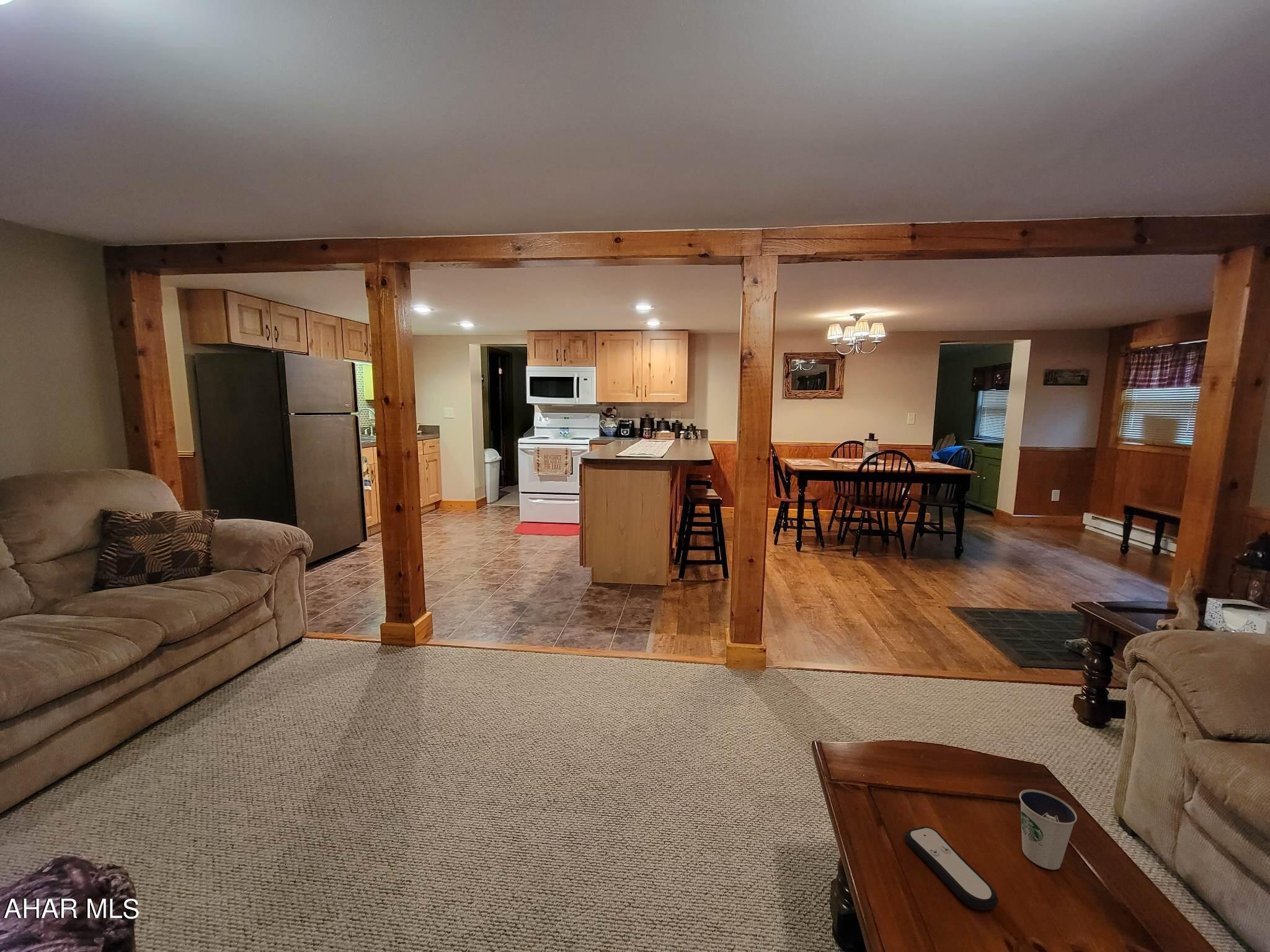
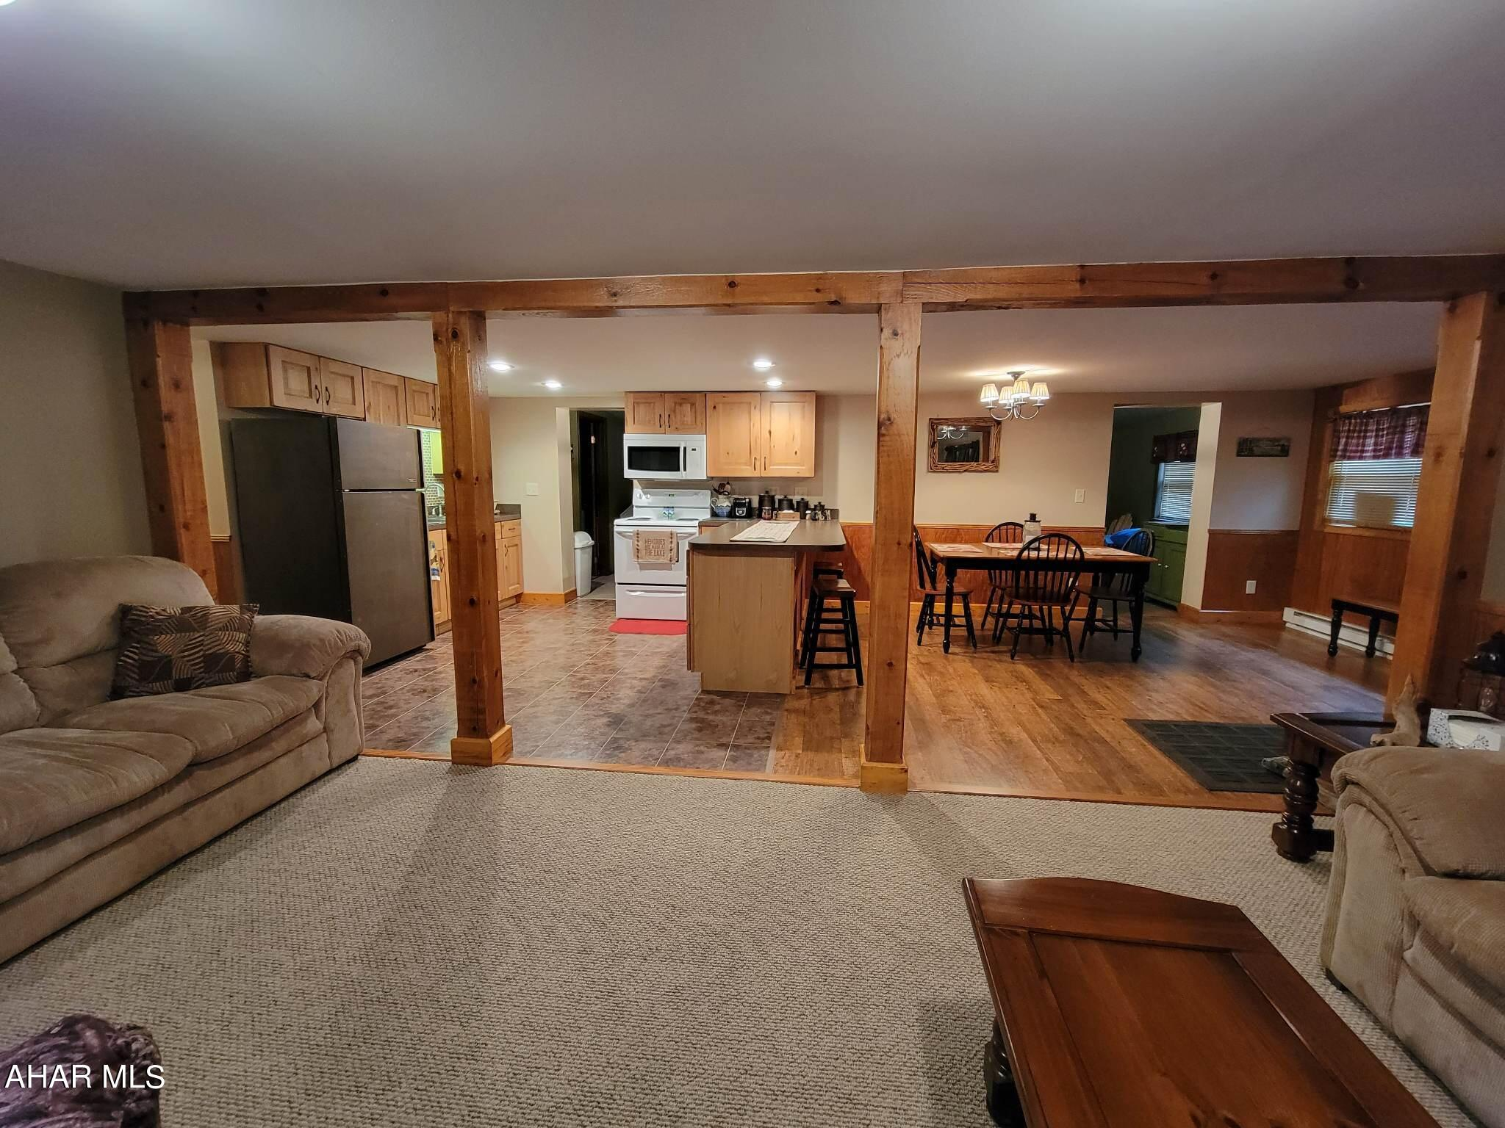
- remote control (949, 865)
- dixie cup (1044, 831)
